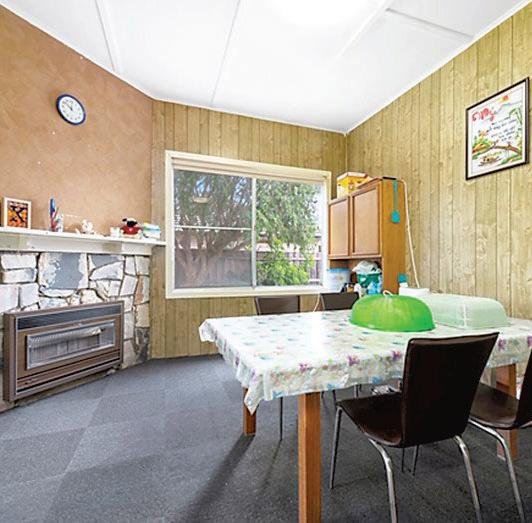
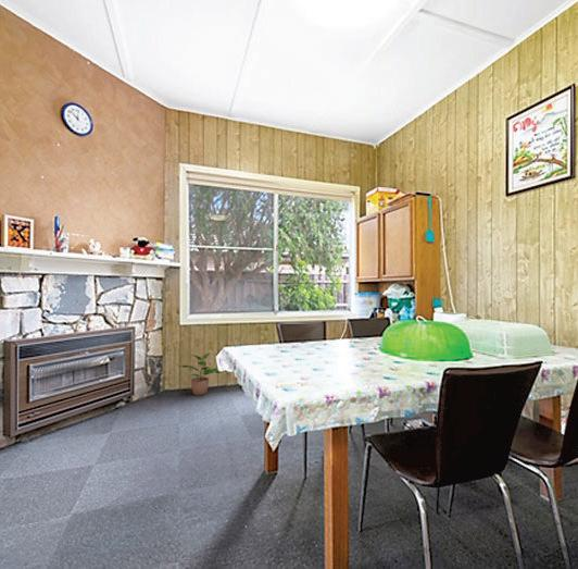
+ potted plant (200, 372)
